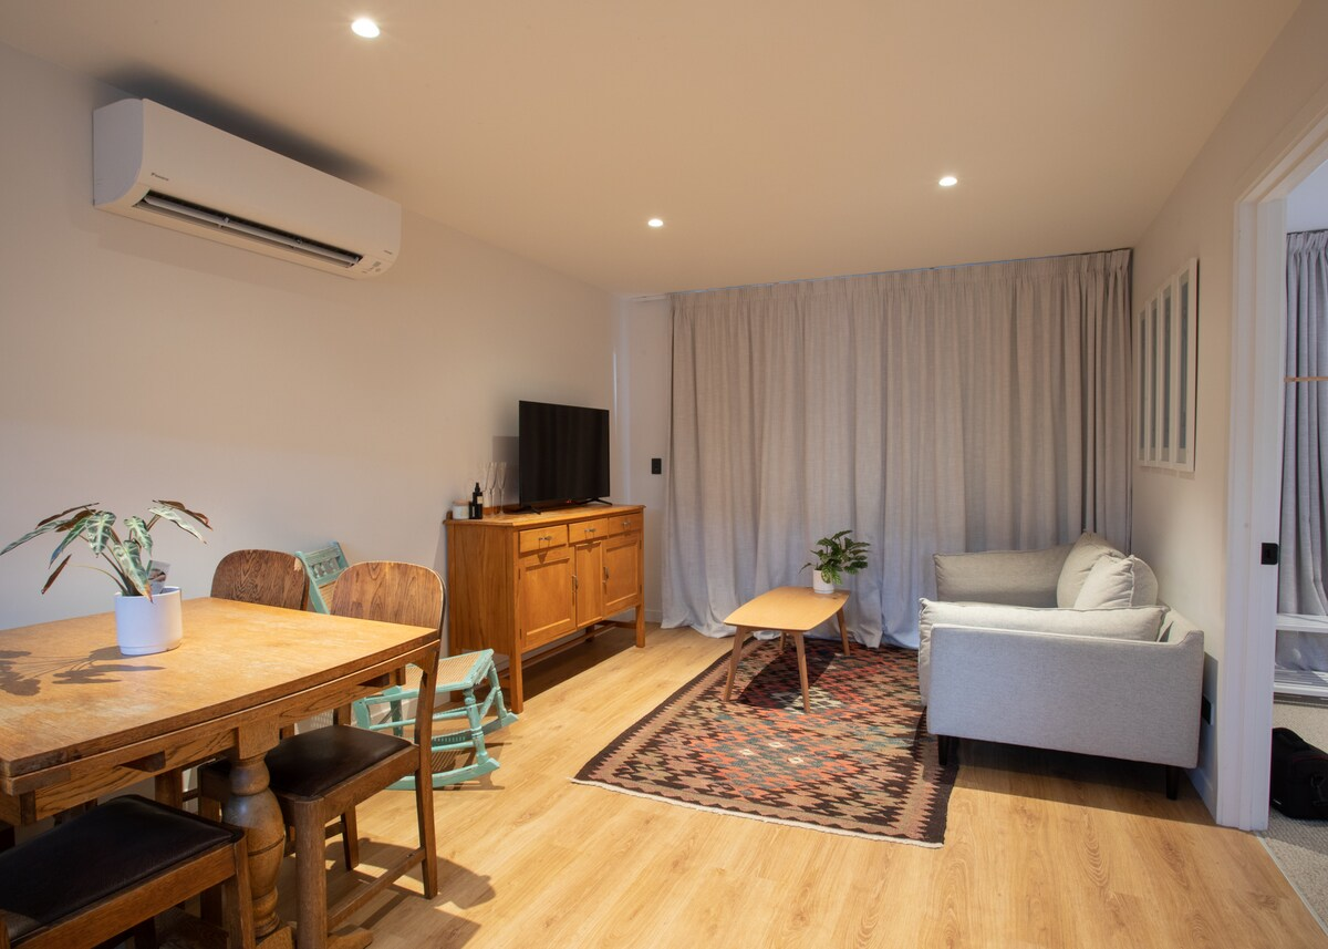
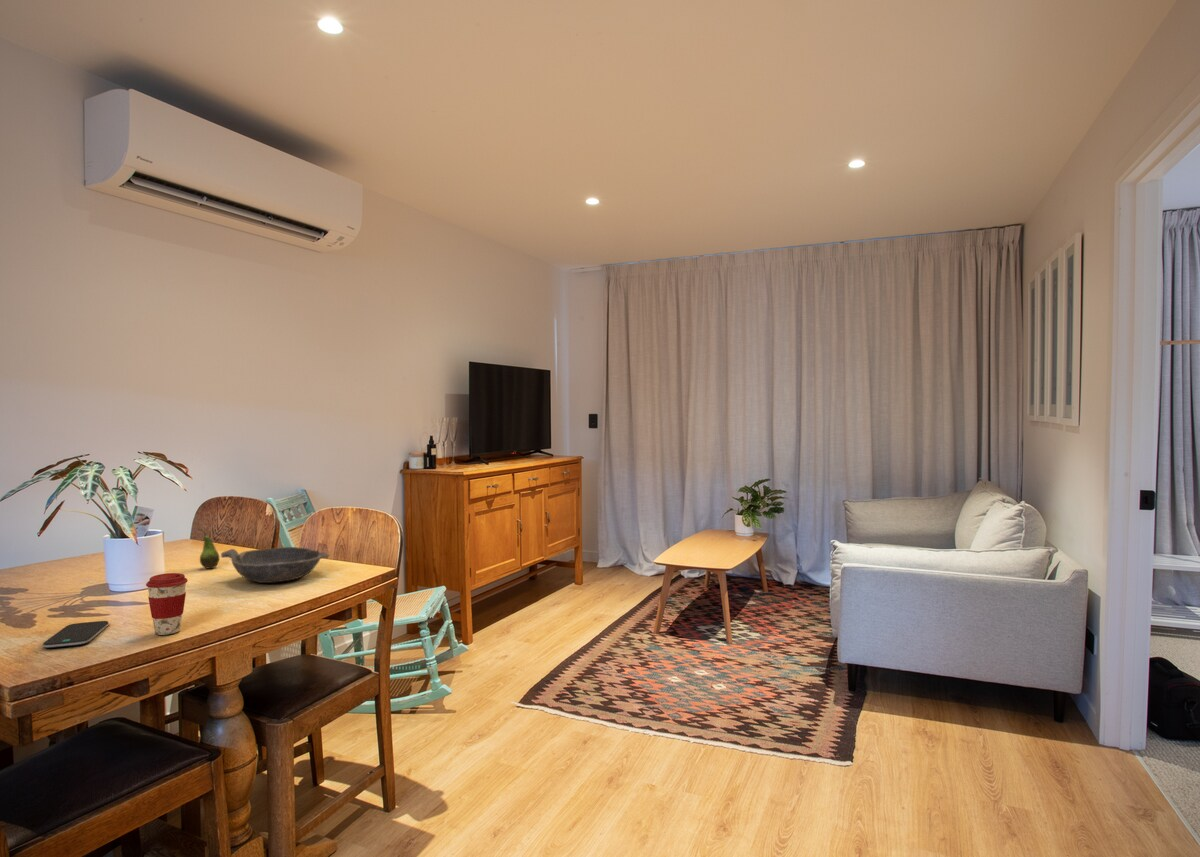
+ smartphone (77, 633)
+ fruit (209, 547)
+ bowl (275, 562)
+ coffee cup (167, 603)
